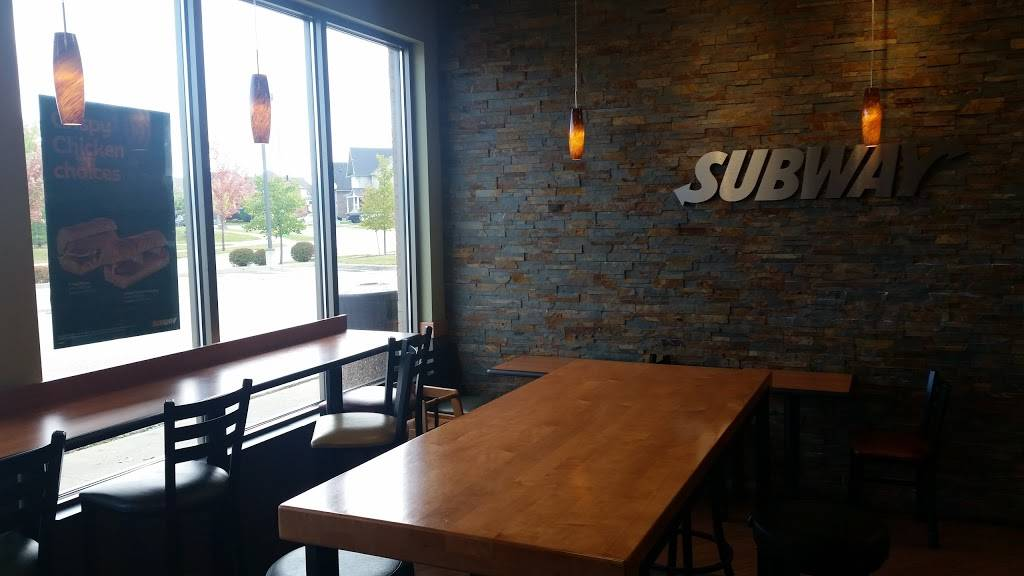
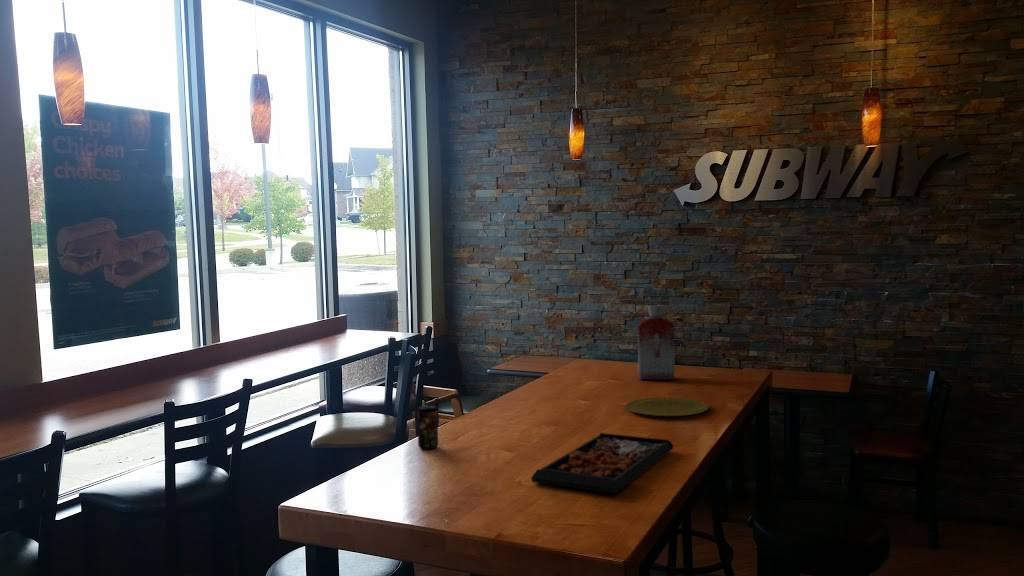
+ food tray (606, 455)
+ beverage can (427, 427)
+ plate (666, 407)
+ bottle (656, 342)
